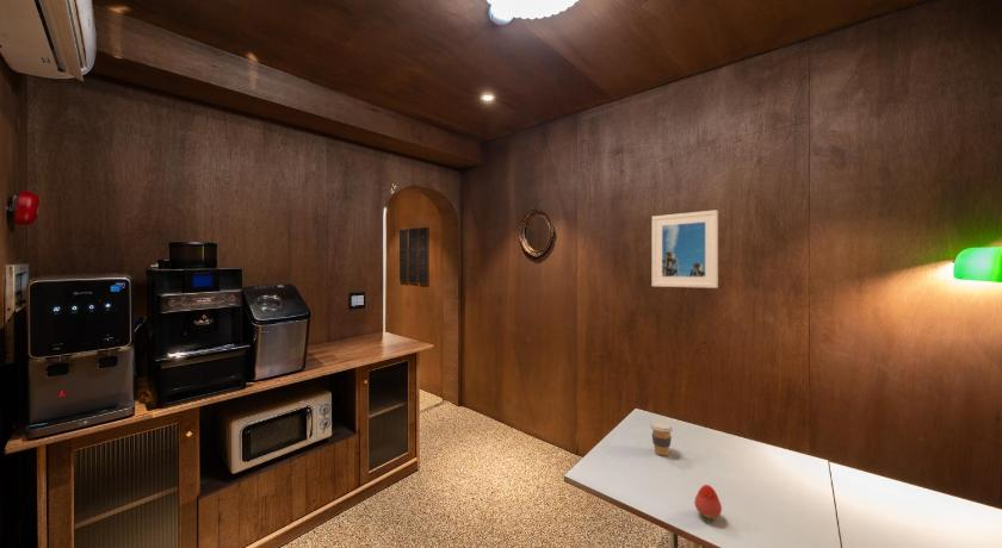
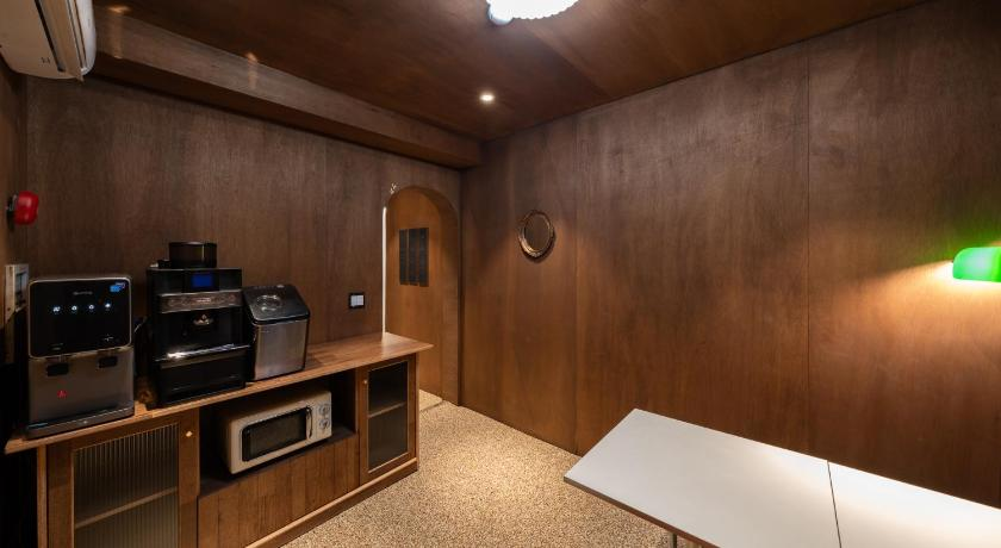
- coffee cup (661, 438)
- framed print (682, 250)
- fruit (707, 500)
